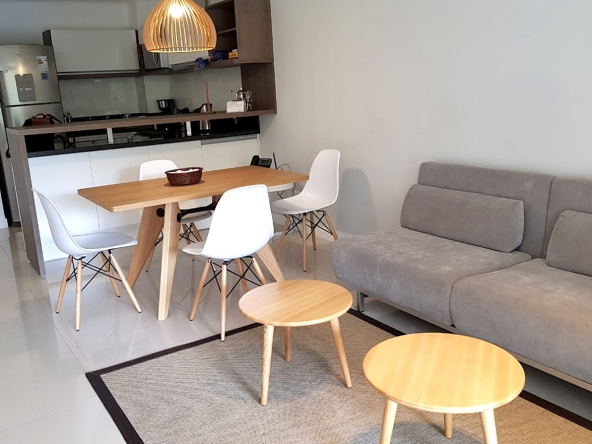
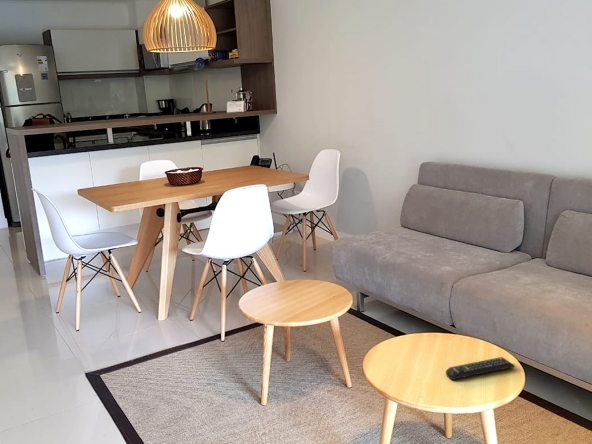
+ remote control (480, 368)
